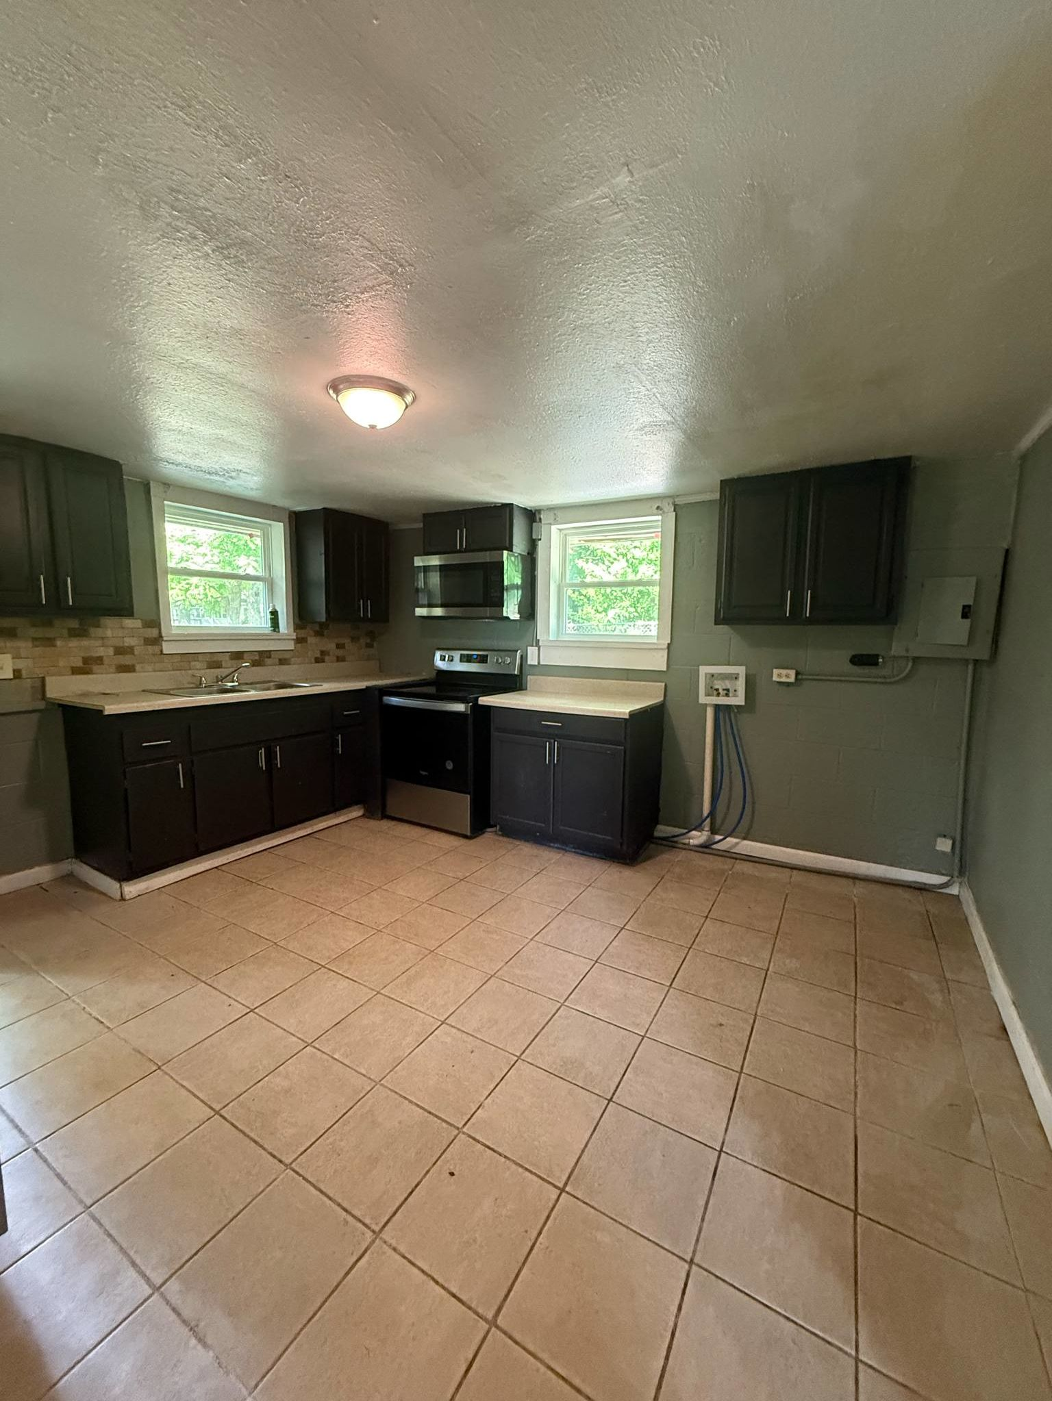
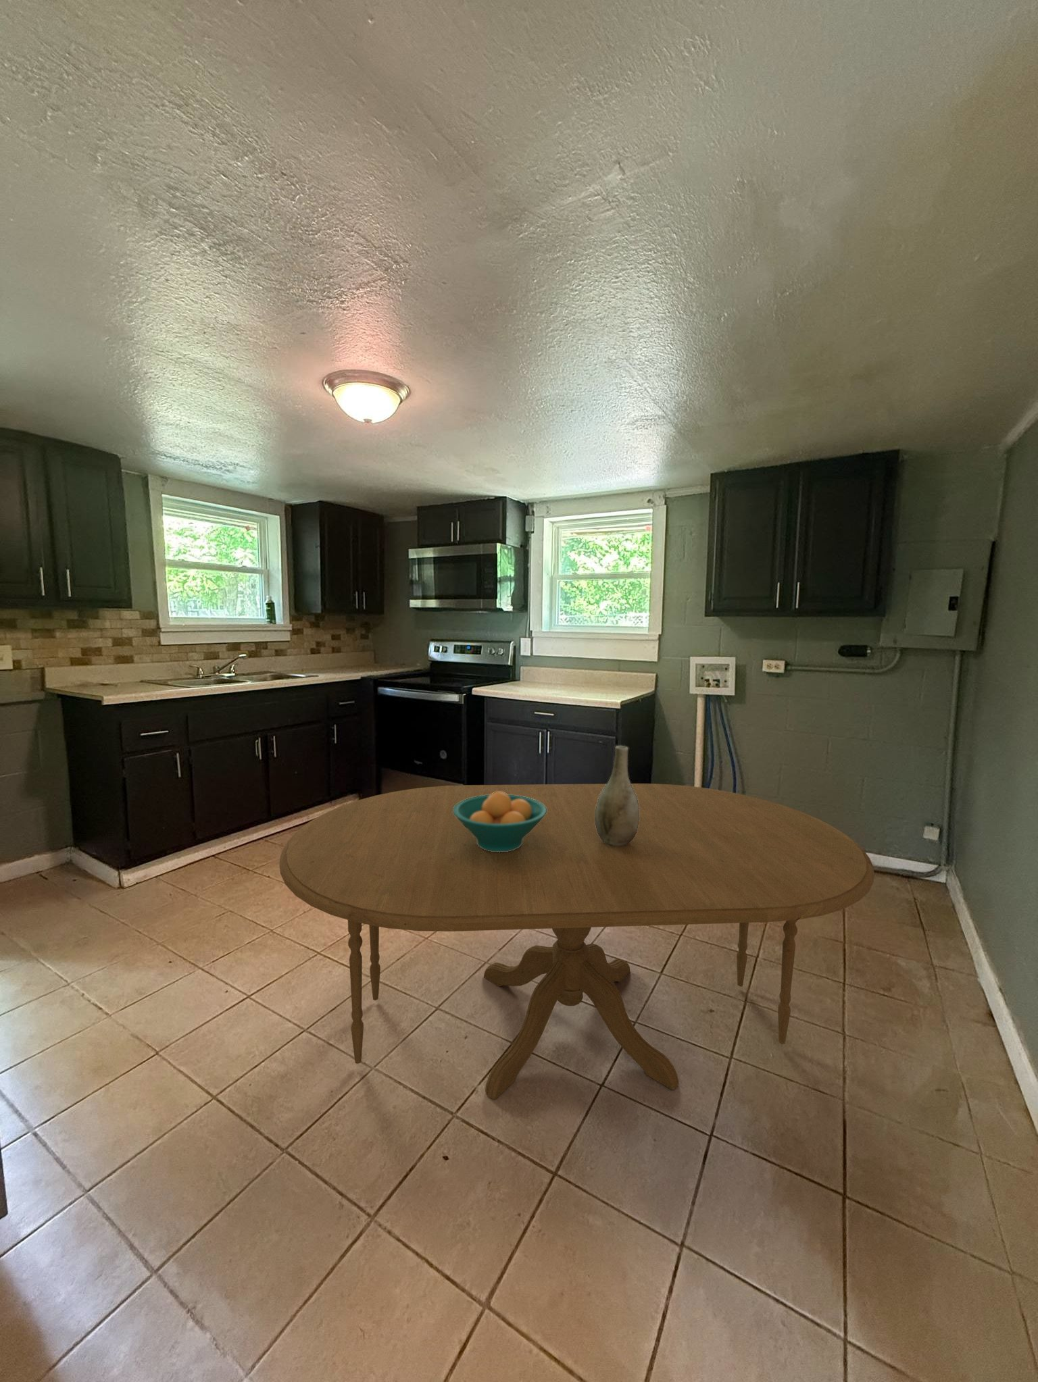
+ fruit bowl (499, 817)
+ vase (617, 793)
+ dining table (570, 929)
